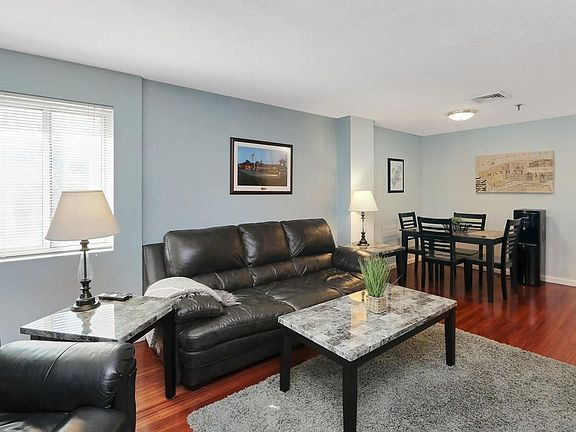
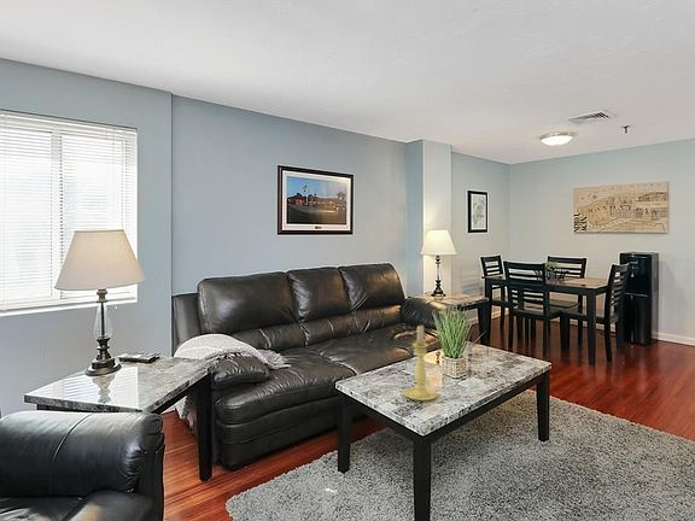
+ candle holder (420, 359)
